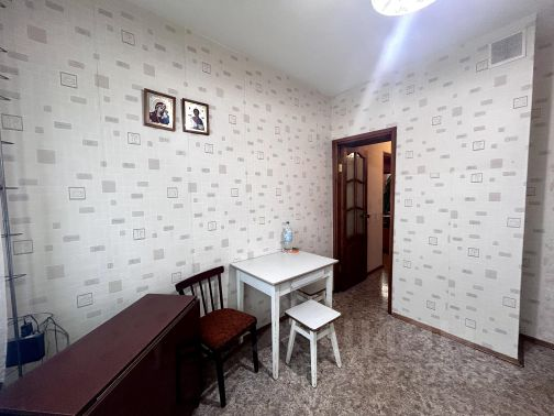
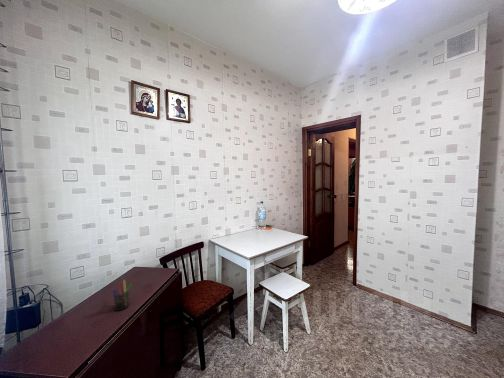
+ pen holder (122, 294)
